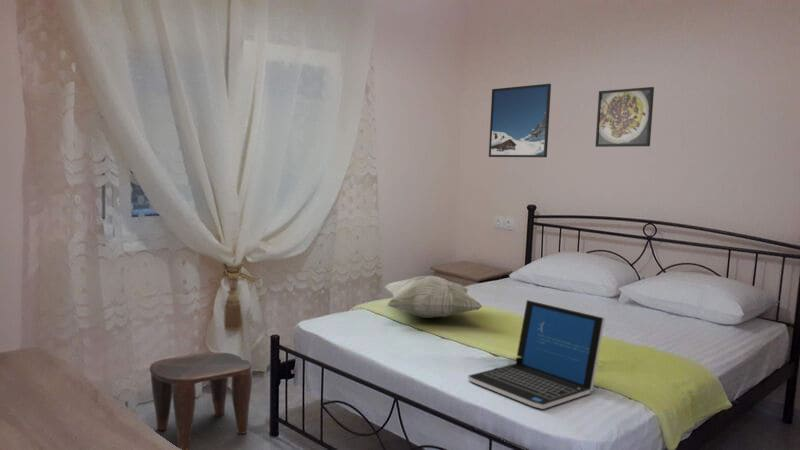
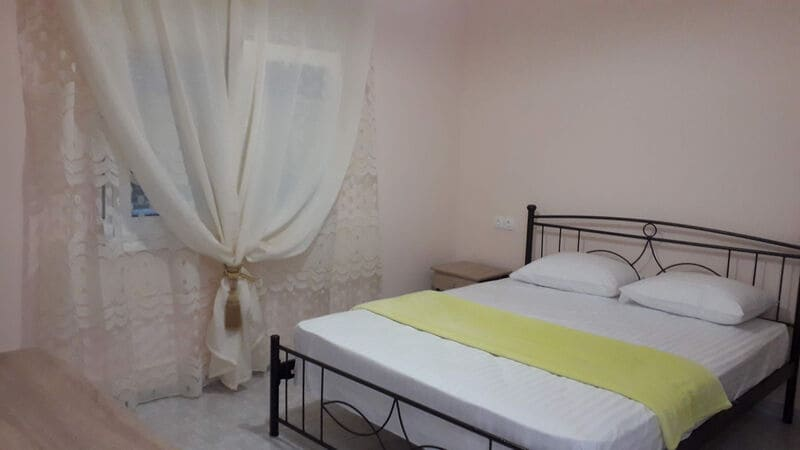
- laptop (534, 349)
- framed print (518, 122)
- decorative pillow (430, 296)
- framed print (623, 117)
- stool (195, 397)
